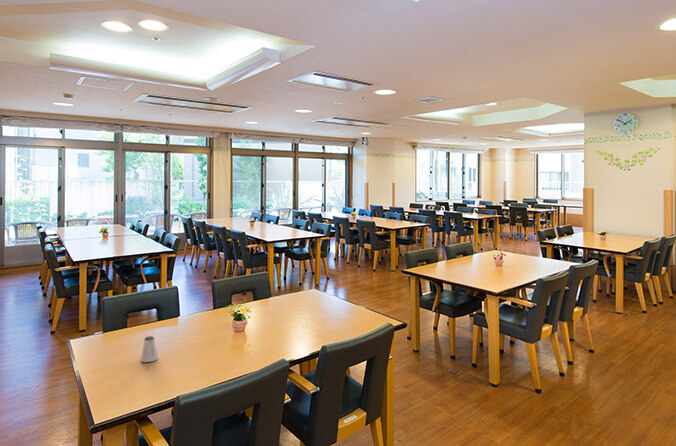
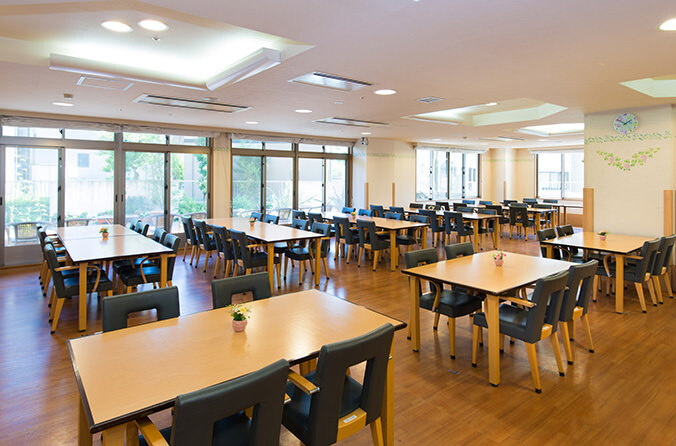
- saltshaker (149, 348)
